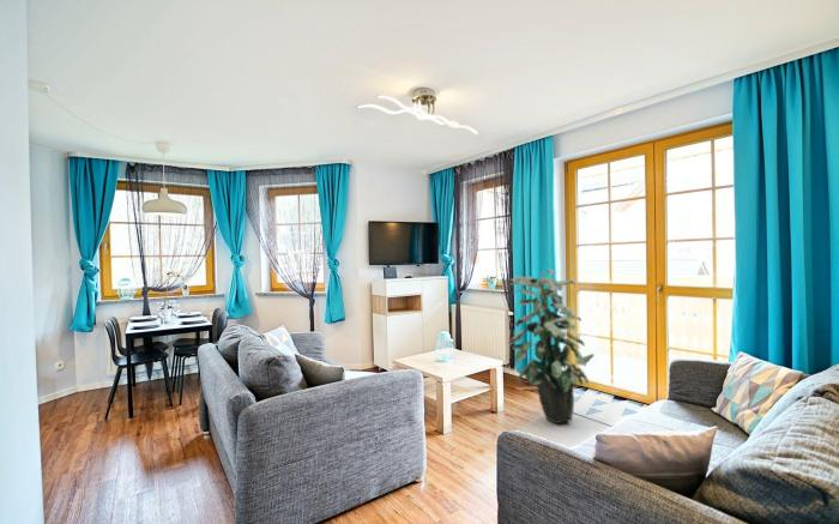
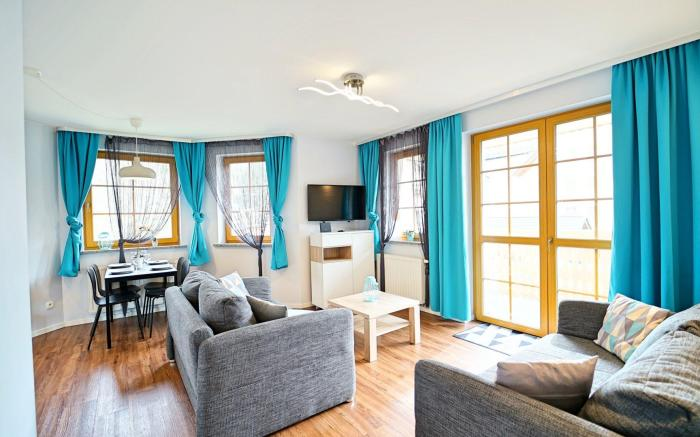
- indoor plant (548, 344)
